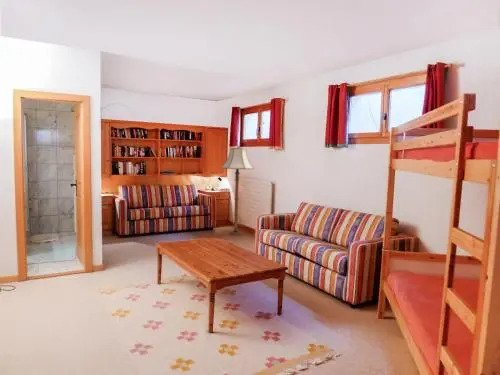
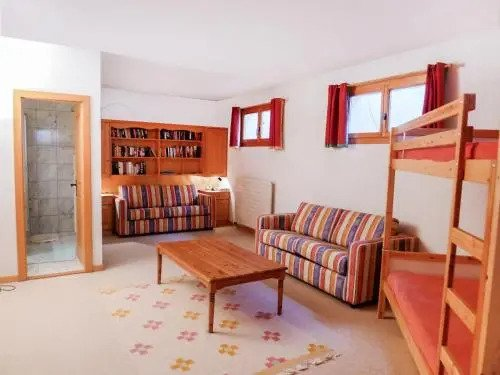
- floor lamp (236, 189)
